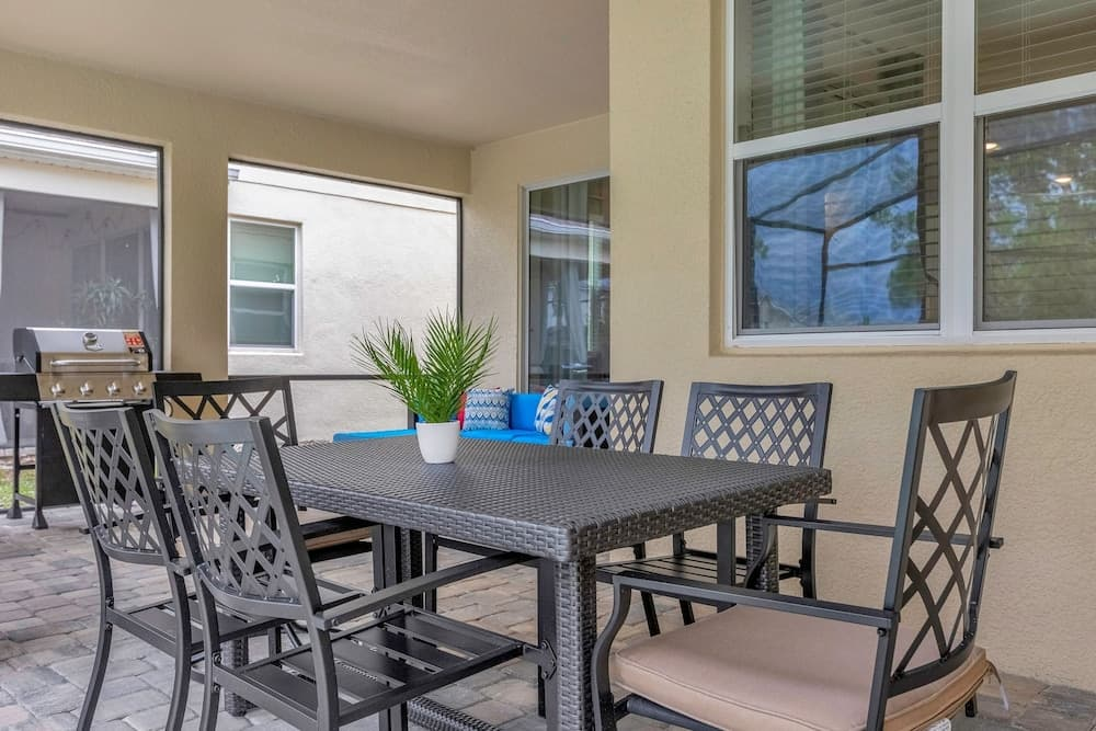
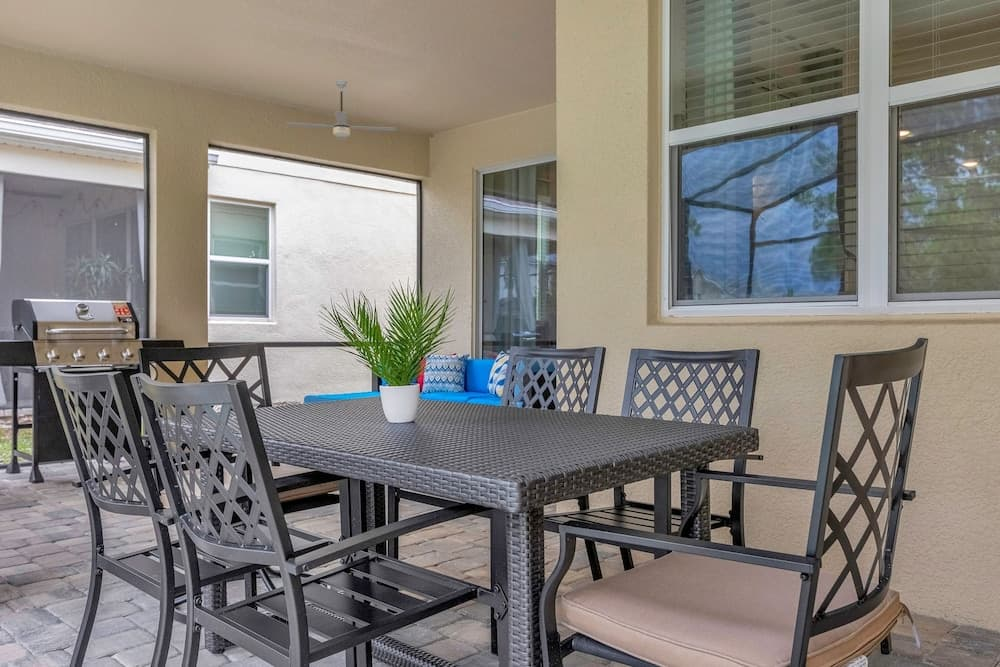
+ ceiling fan (341, 108)
